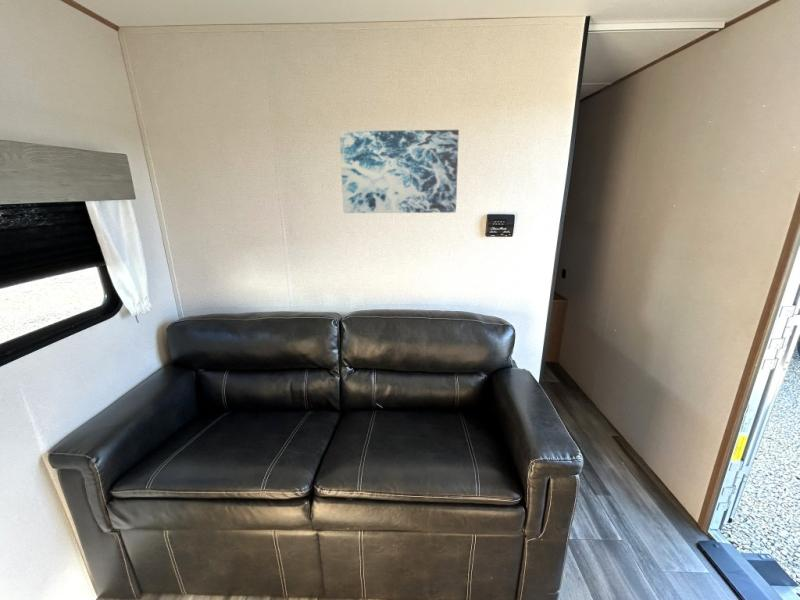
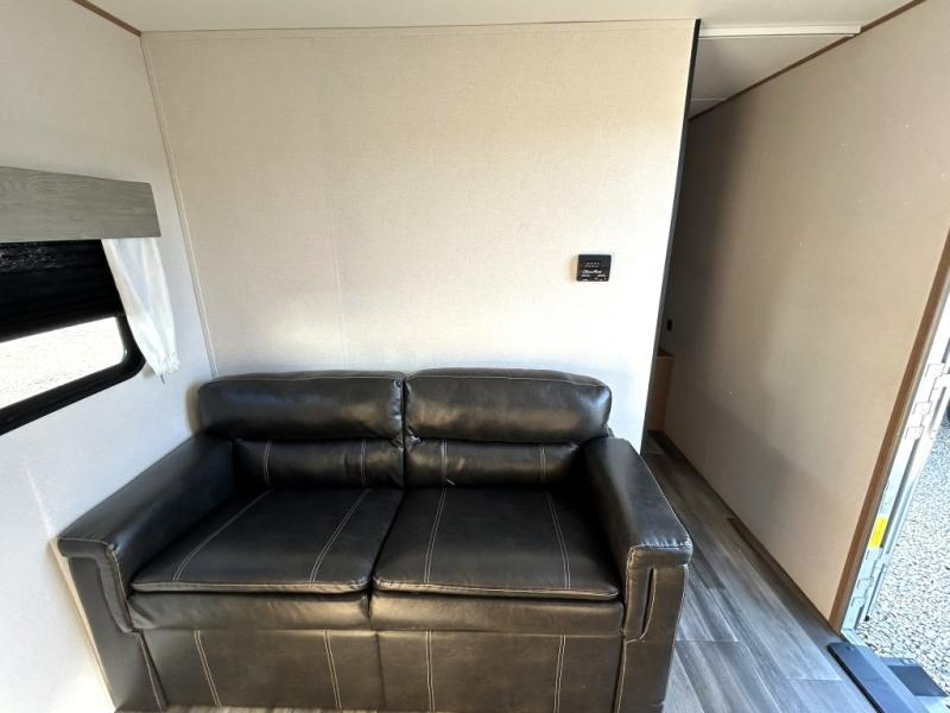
- wall art (399, 173)
